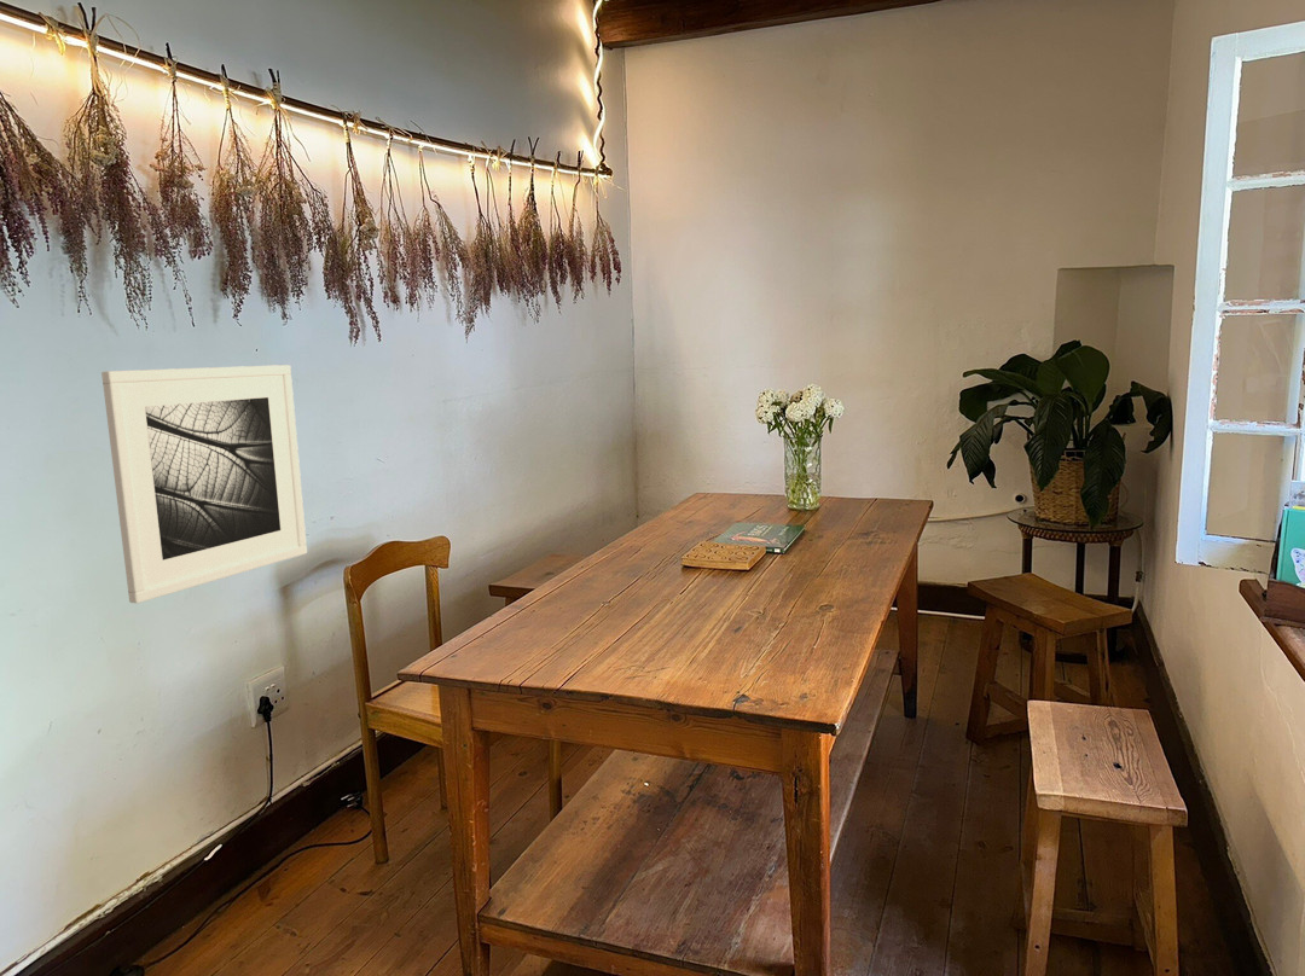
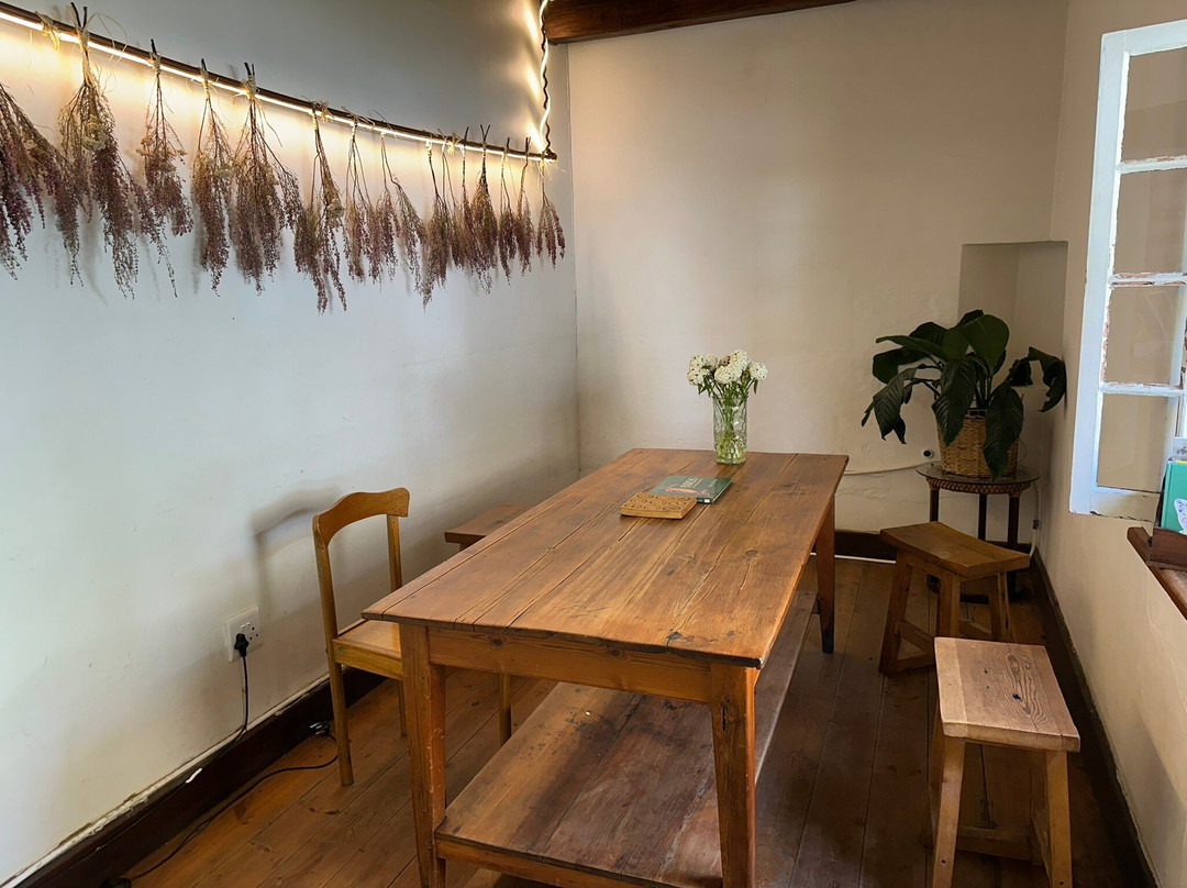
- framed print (216, 474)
